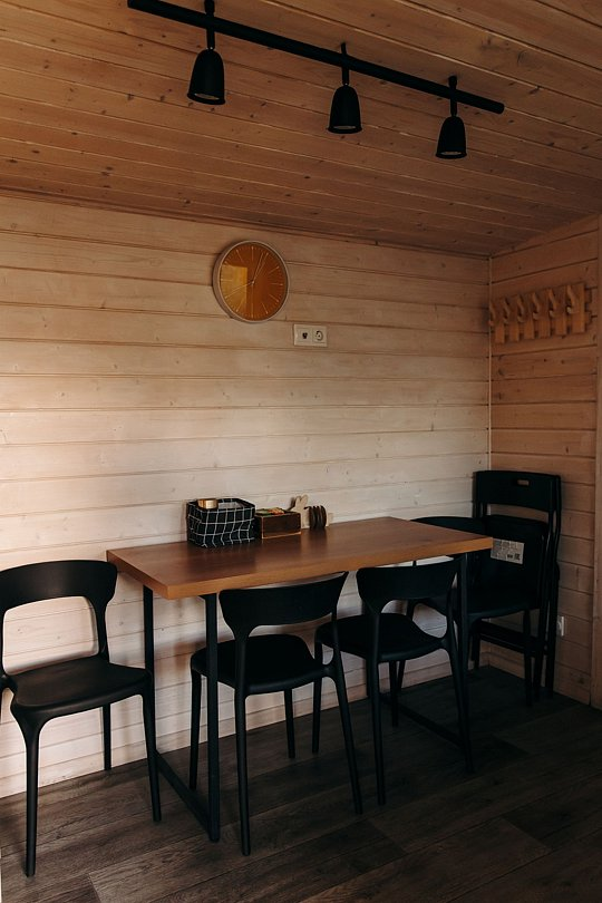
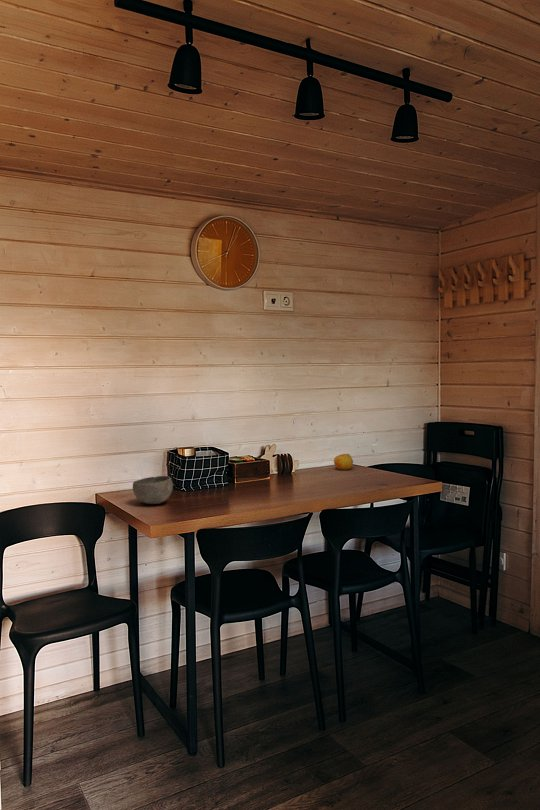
+ apple (343, 461)
+ bowl (153, 490)
